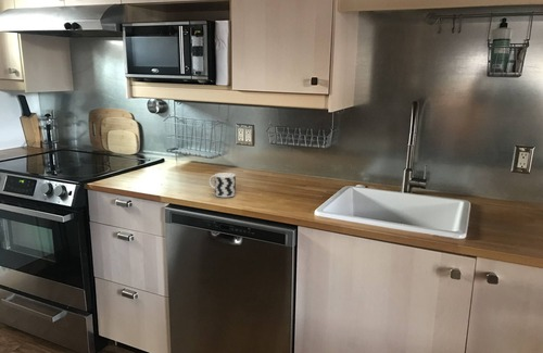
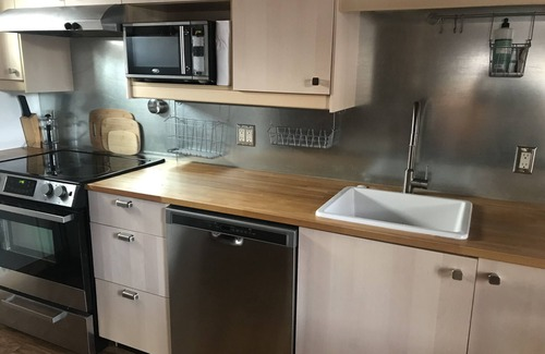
- cup (222, 184)
